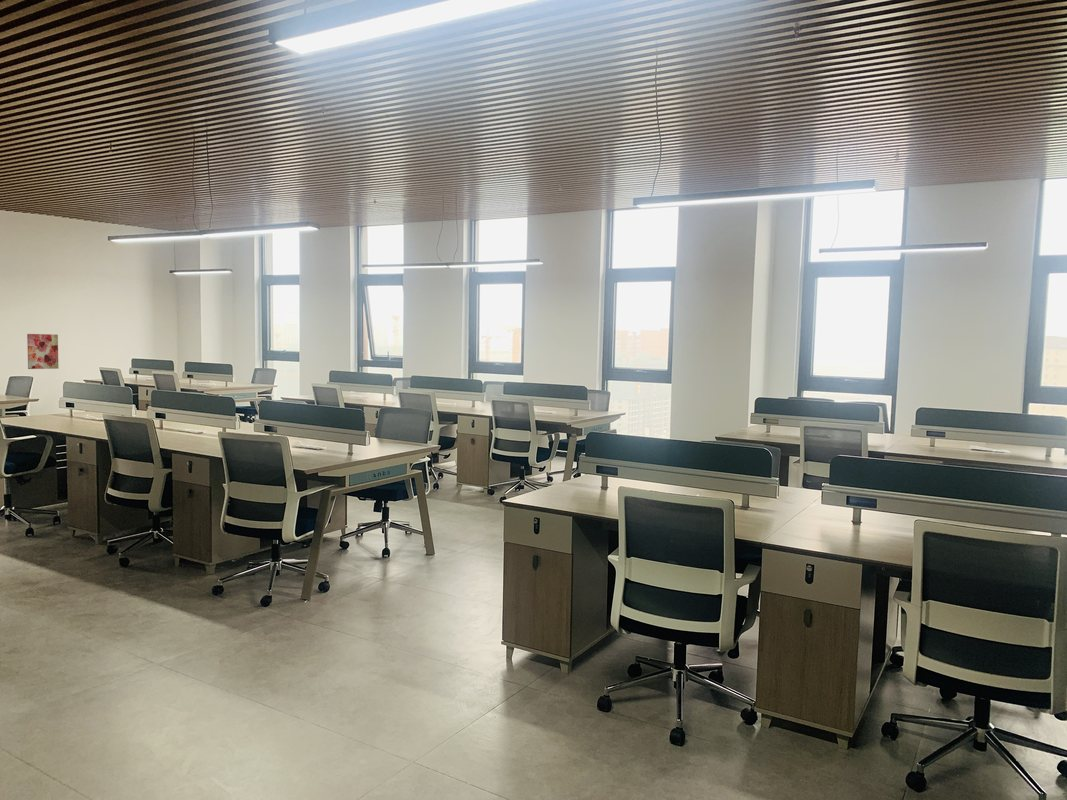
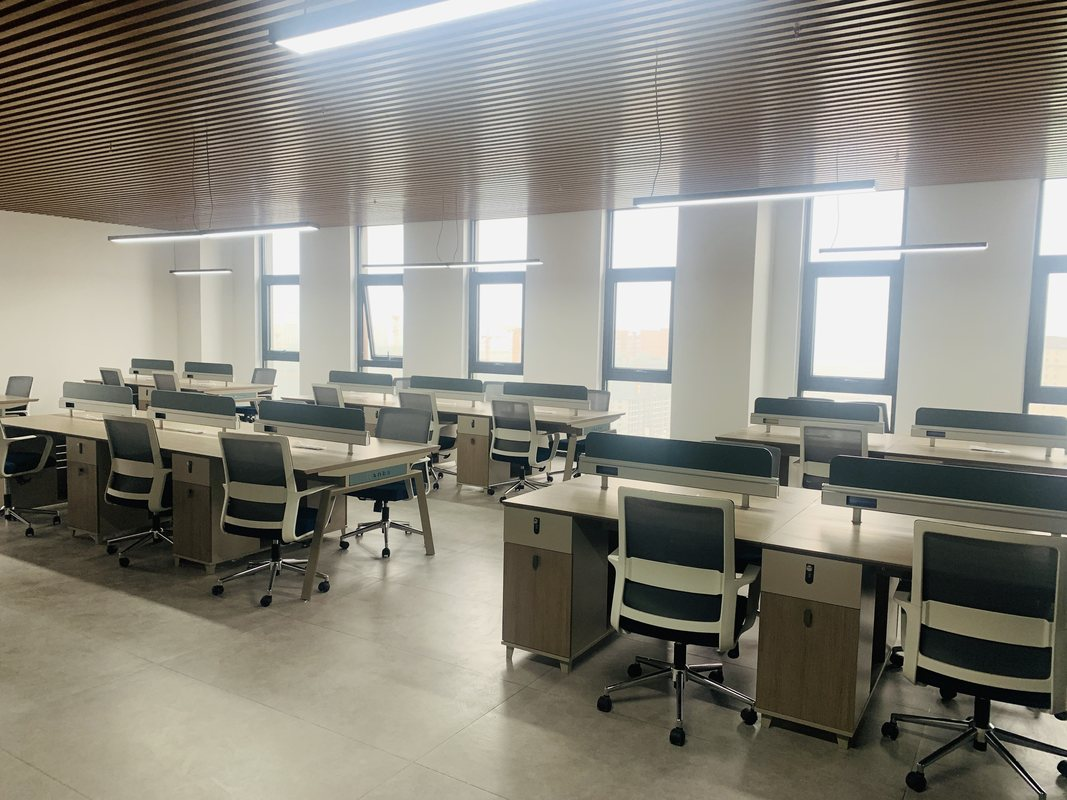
- wall art (43, 351)
